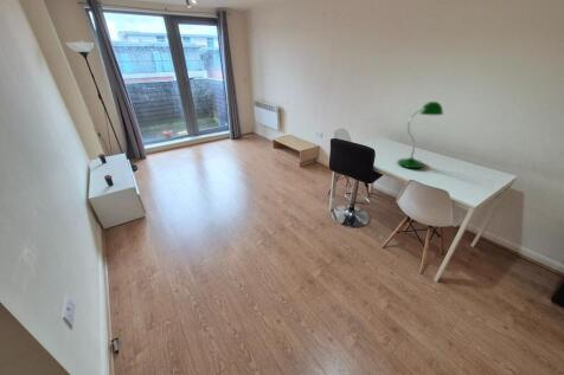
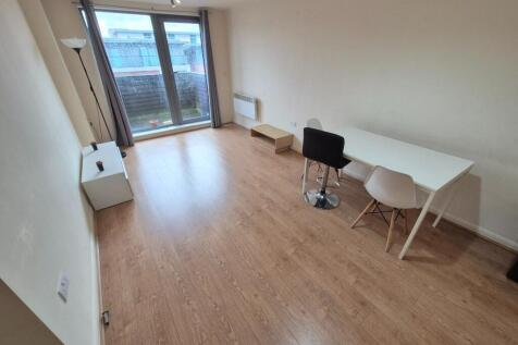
- desk lamp (412, 136)
